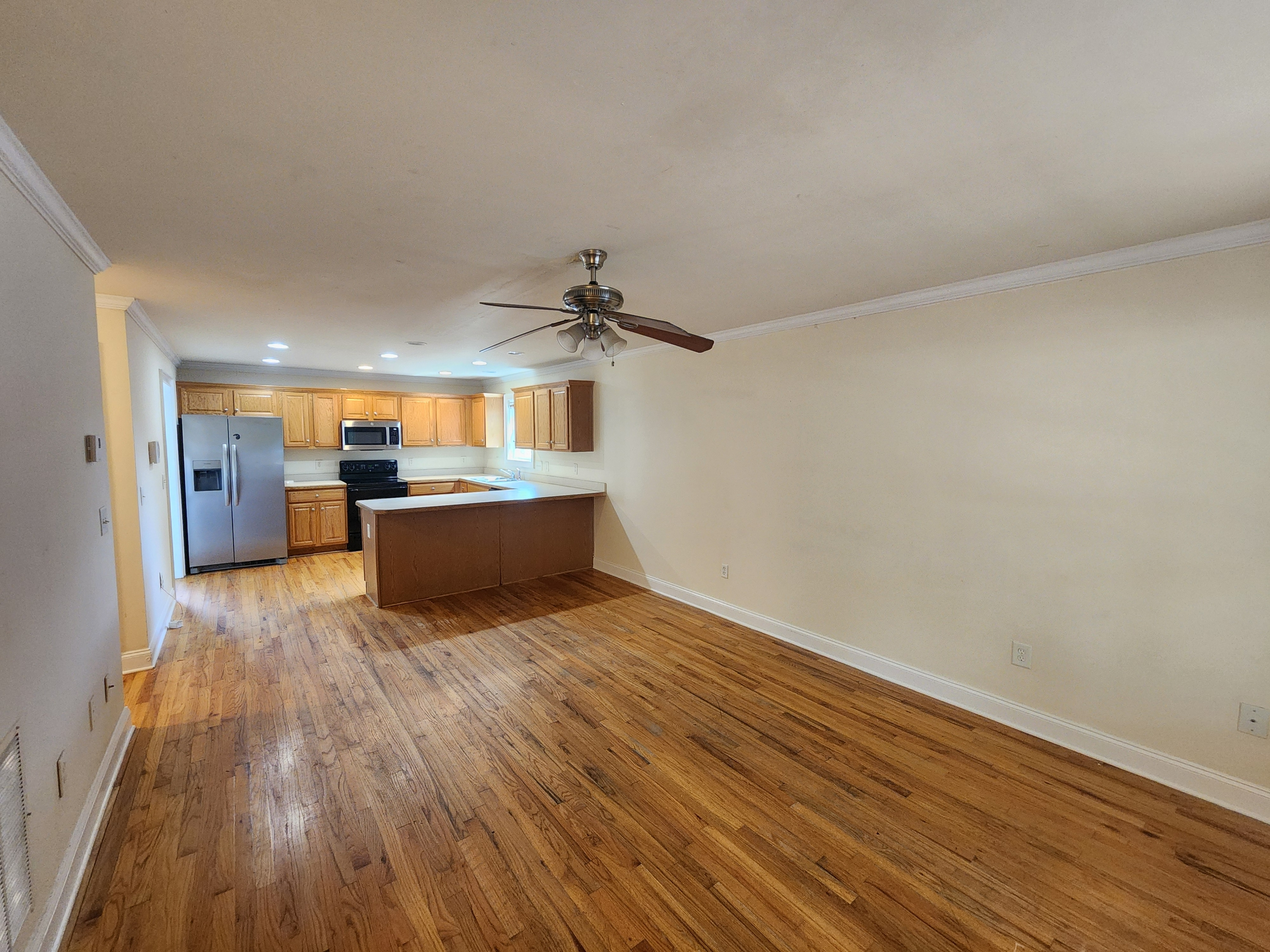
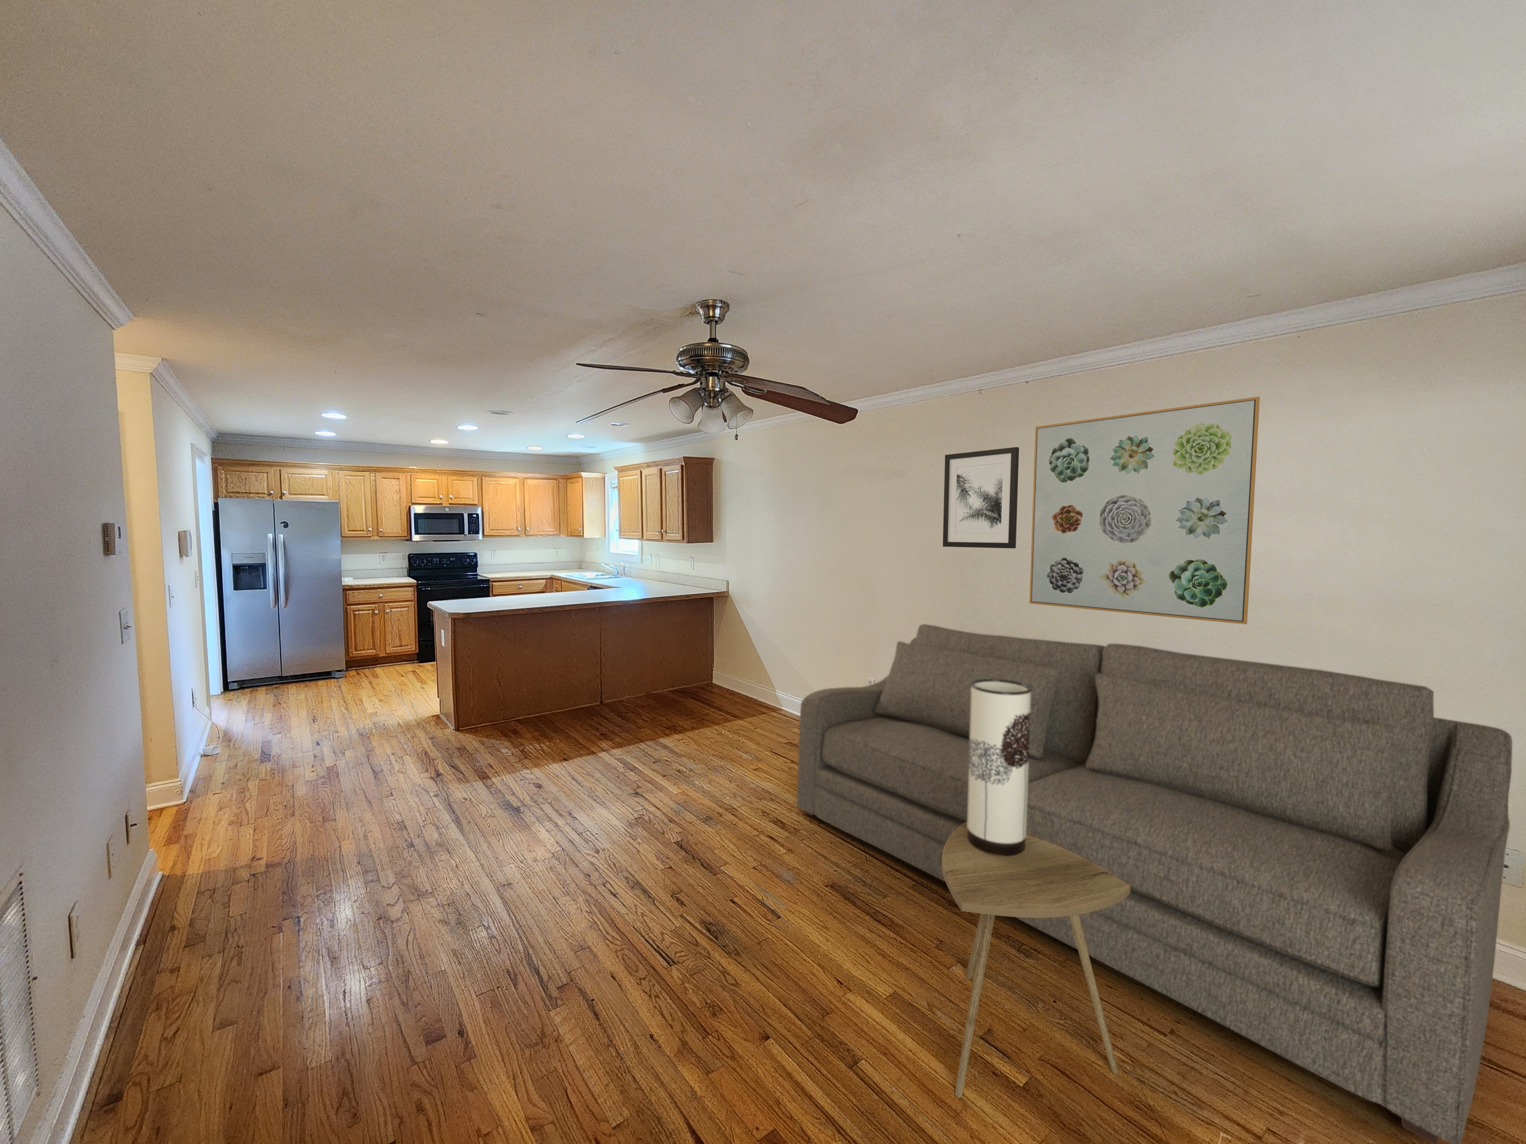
+ table lamp (999, 764)
+ wall art (1128, 514)
+ wall art (978, 499)
+ sofa (1071, 764)
+ side table (986, 959)
